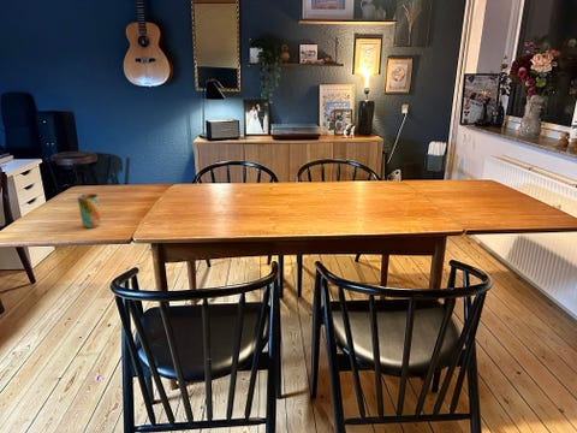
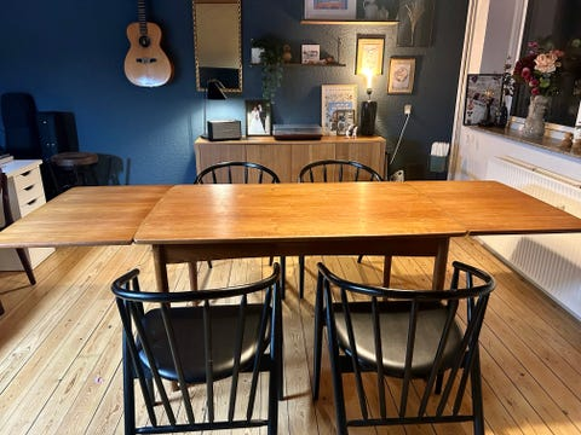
- cup (89, 210)
